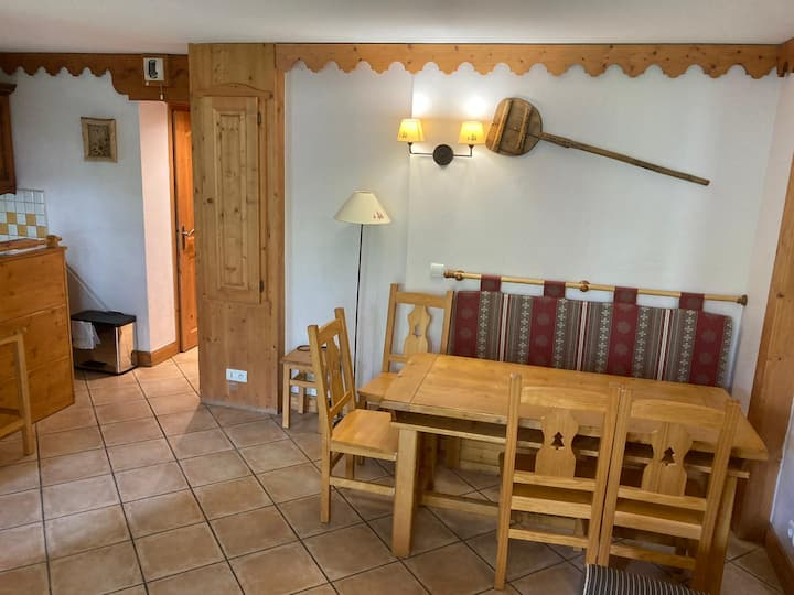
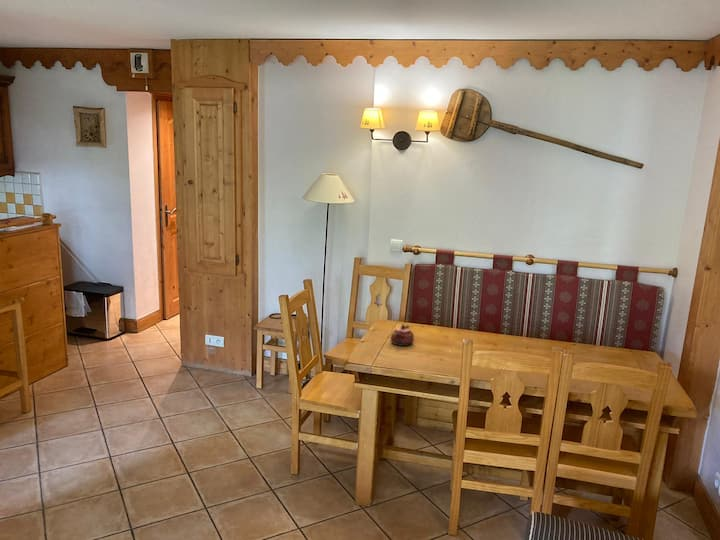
+ teapot (403, 333)
